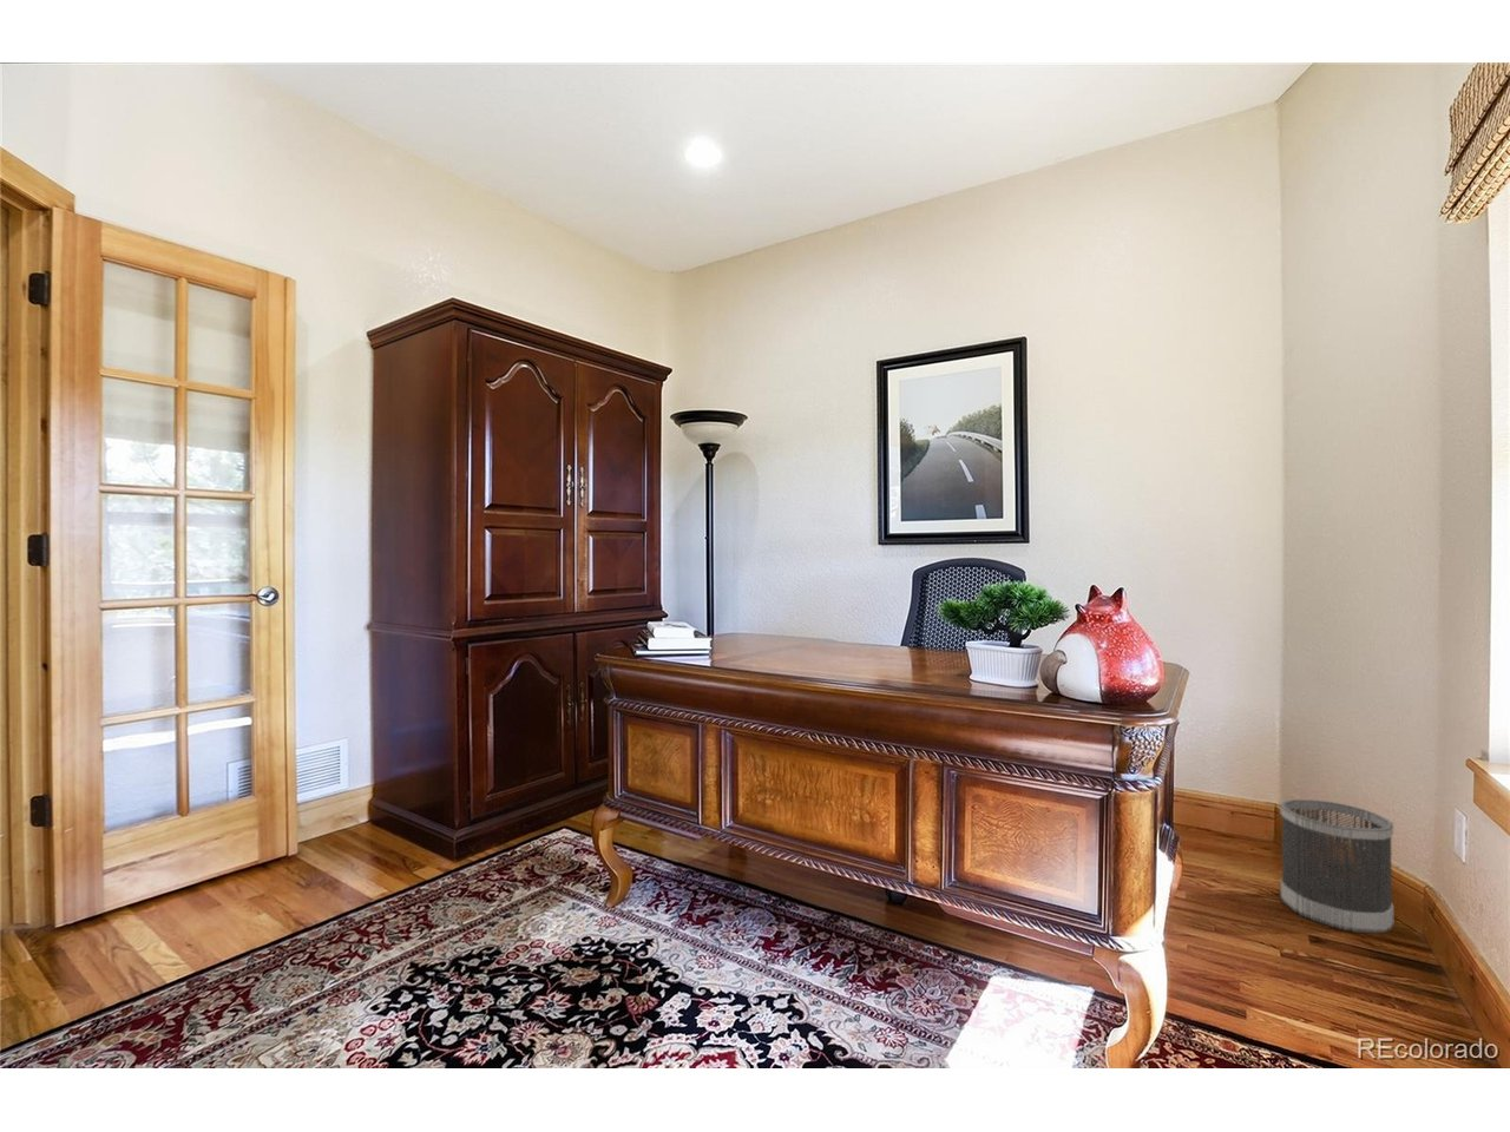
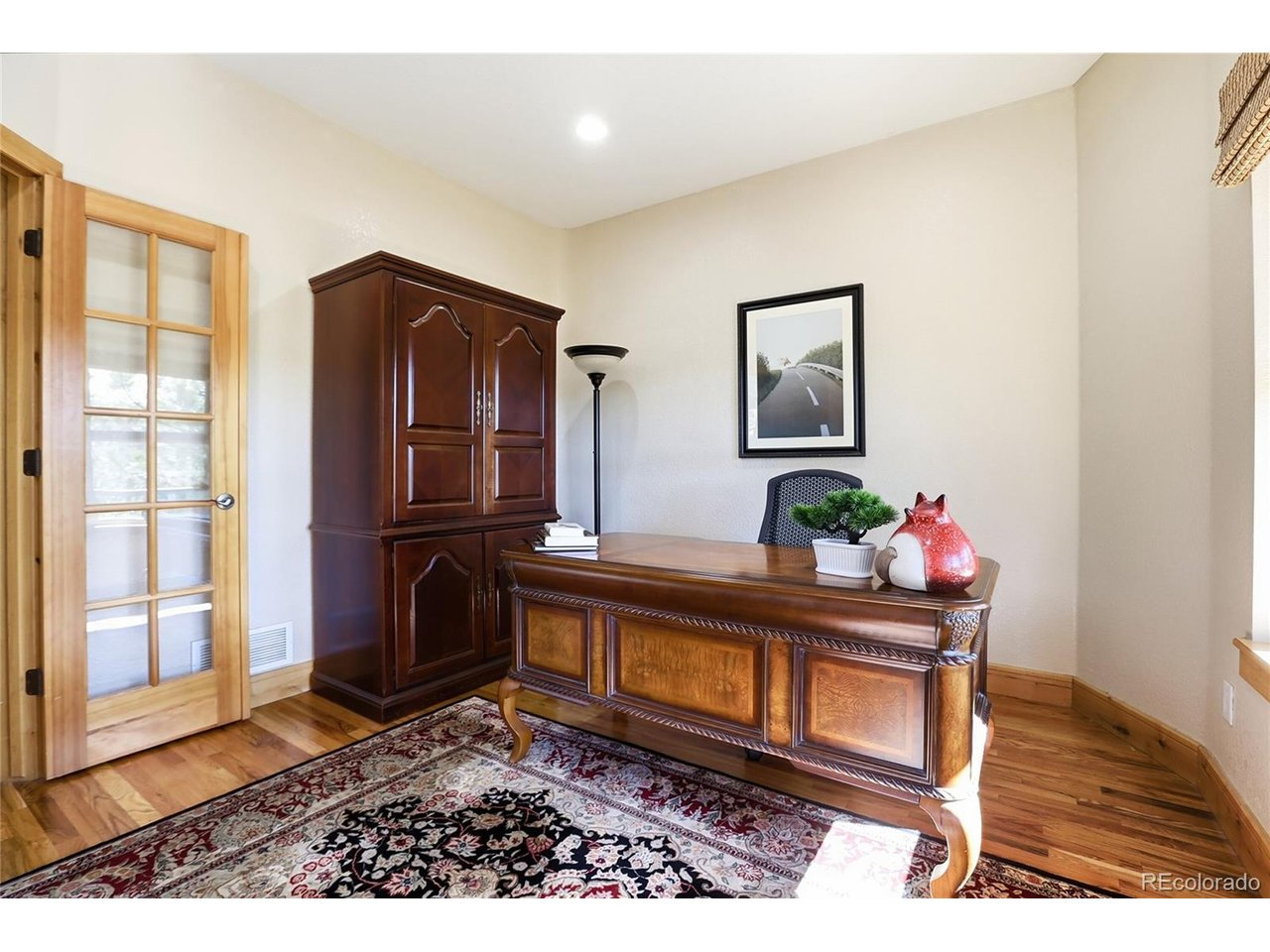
- wastebasket (1334, 862)
